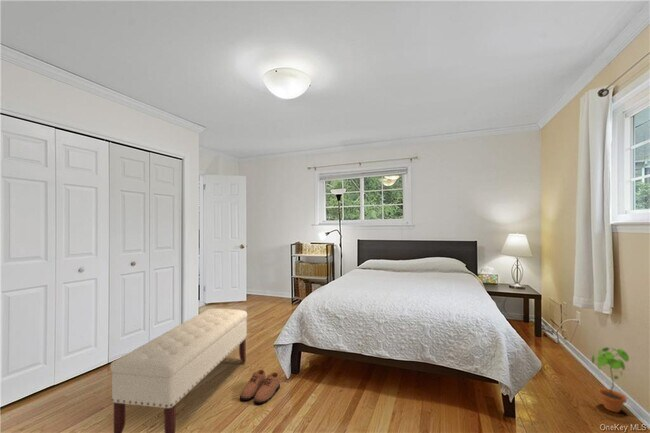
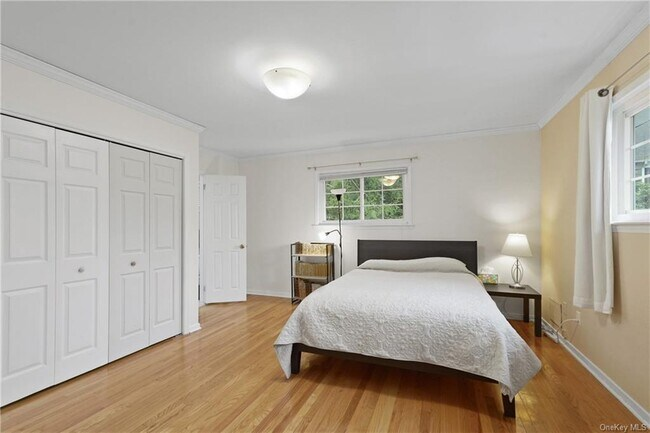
- shoe (260, 384)
- bench (193, 360)
- potted plant (612, 378)
